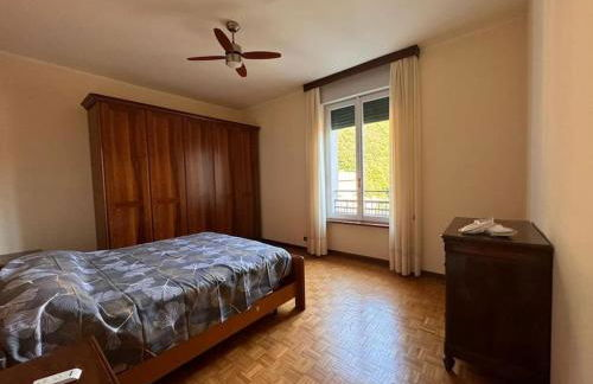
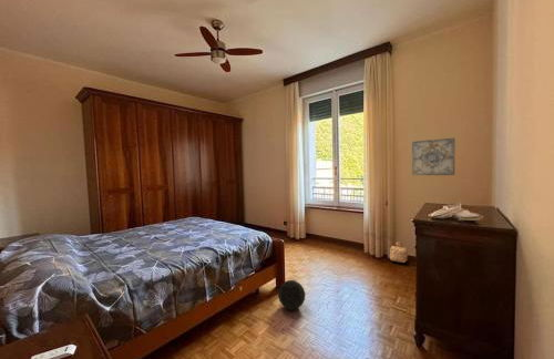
+ ball (291, 294)
+ wall art (432, 157)
+ basket (398, 252)
